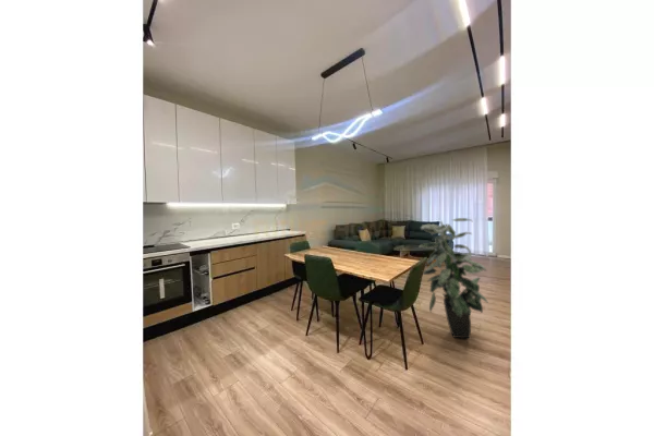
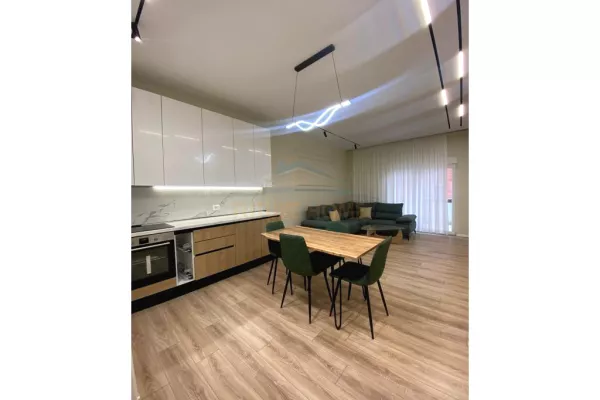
- indoor plant (453, 277)
